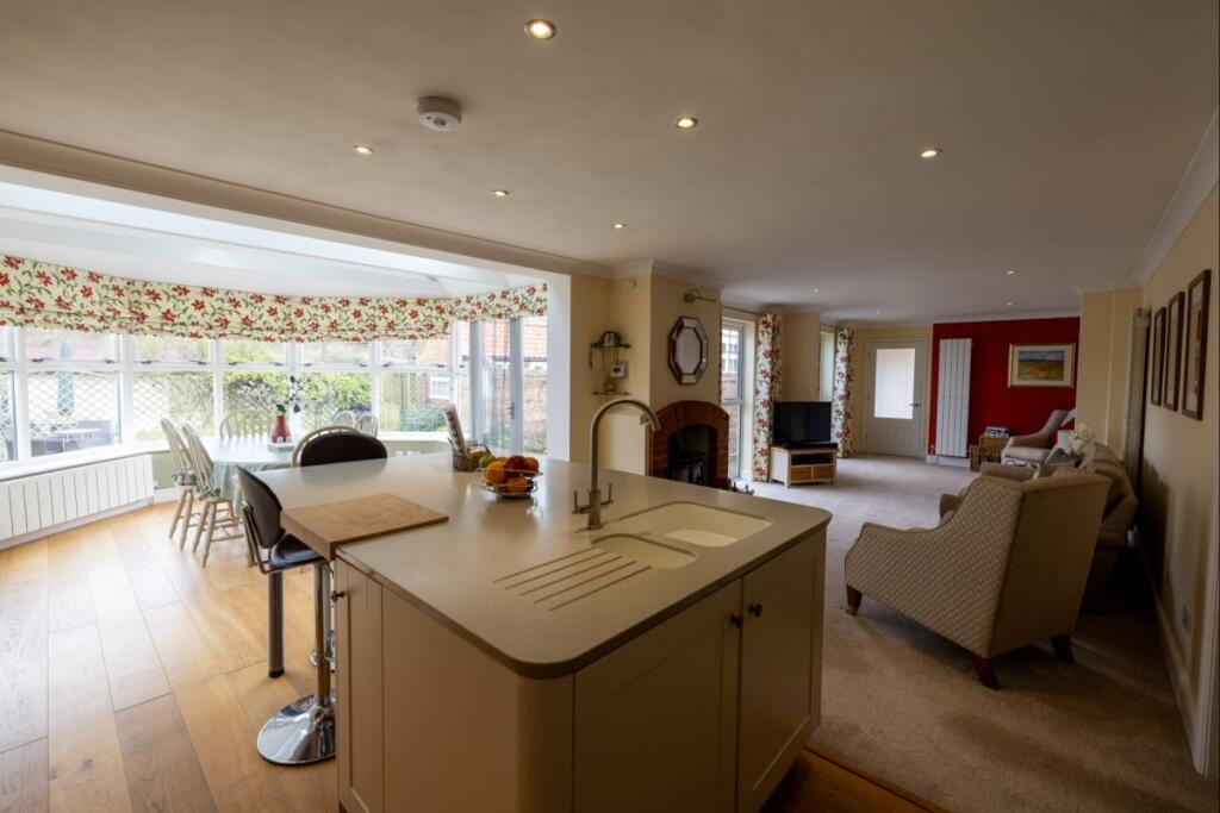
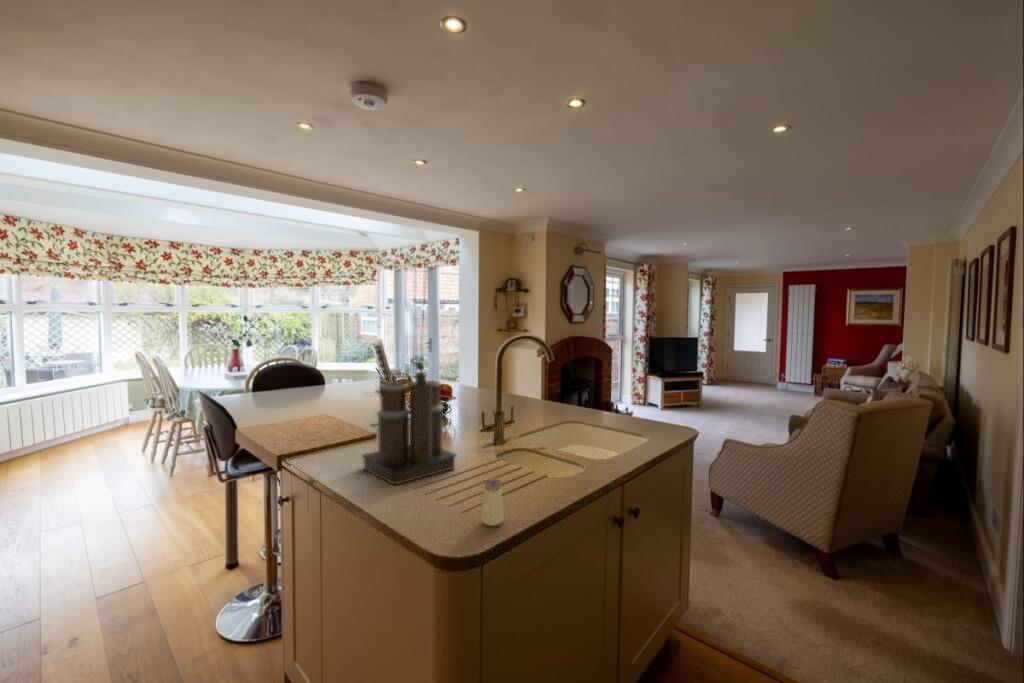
+ saltshaker (492, 500)
+ coffee maker (409, 411)
